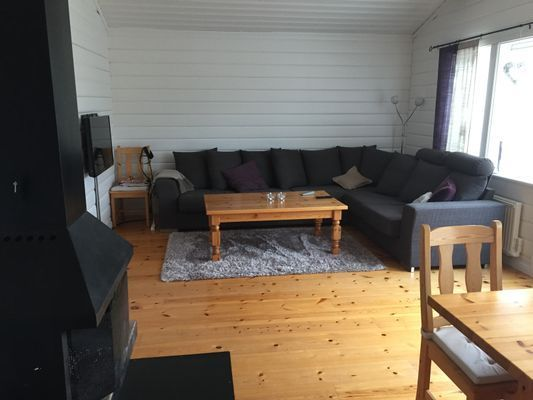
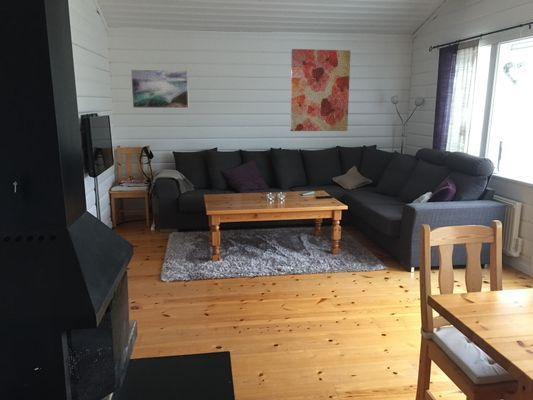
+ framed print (160, 89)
+ wall art (320, 91)
